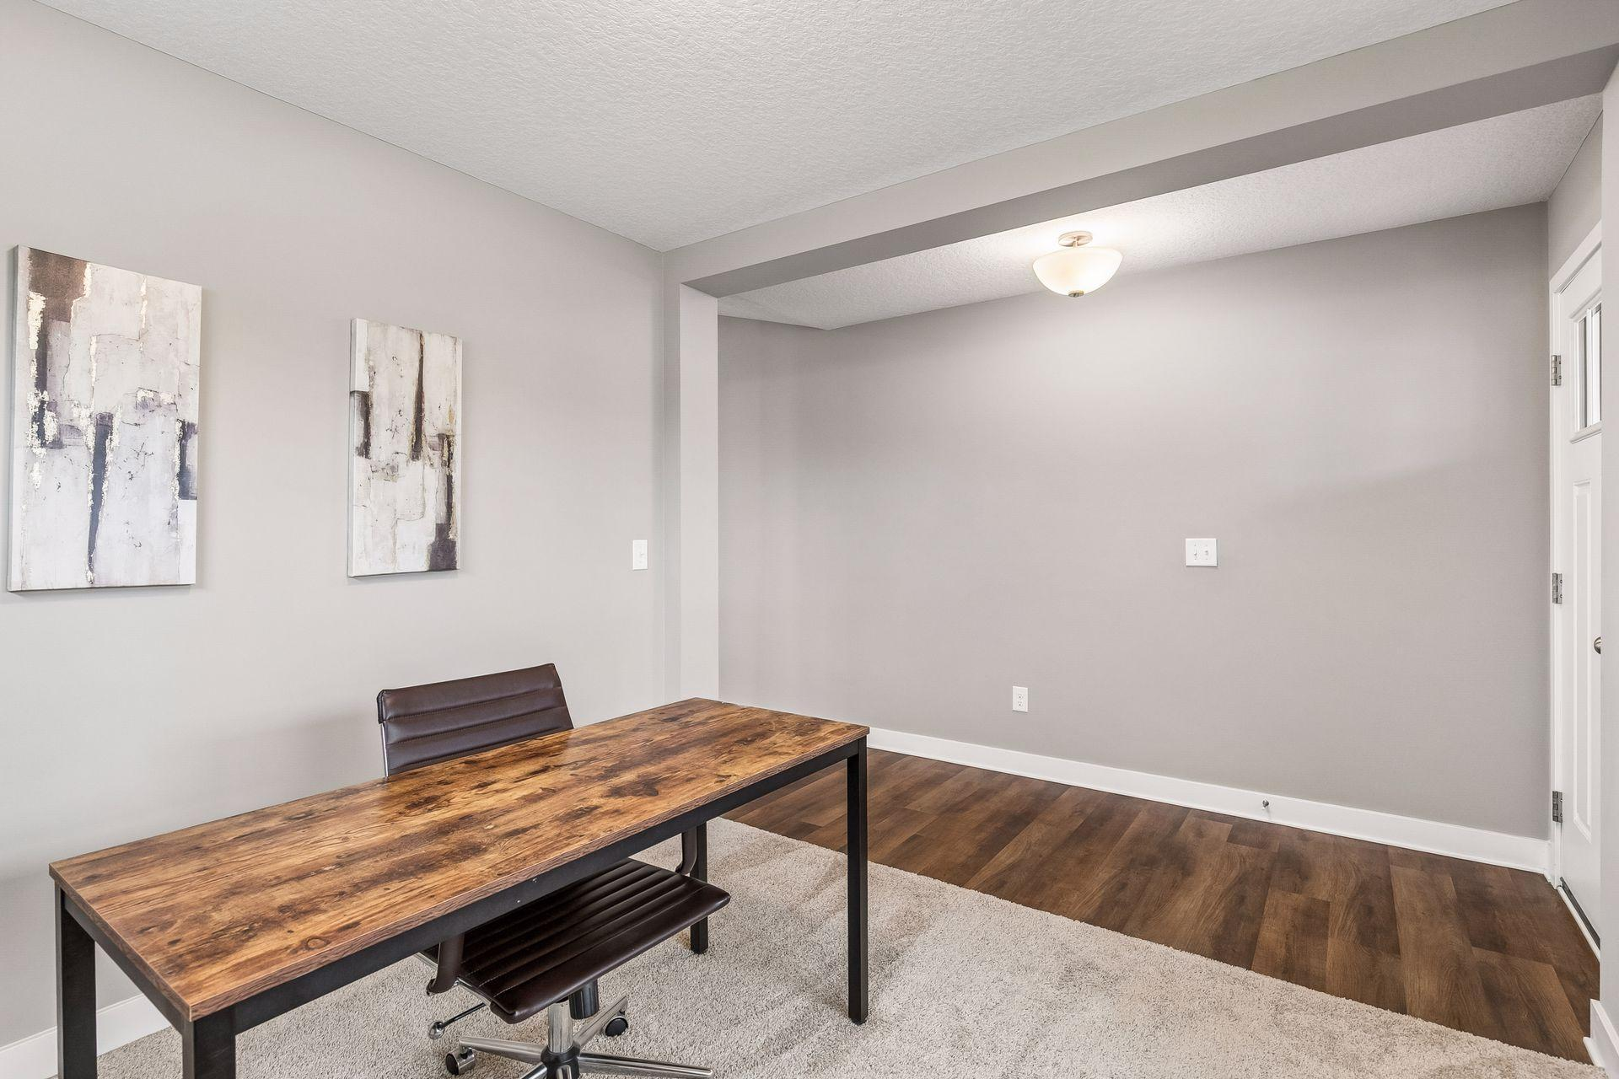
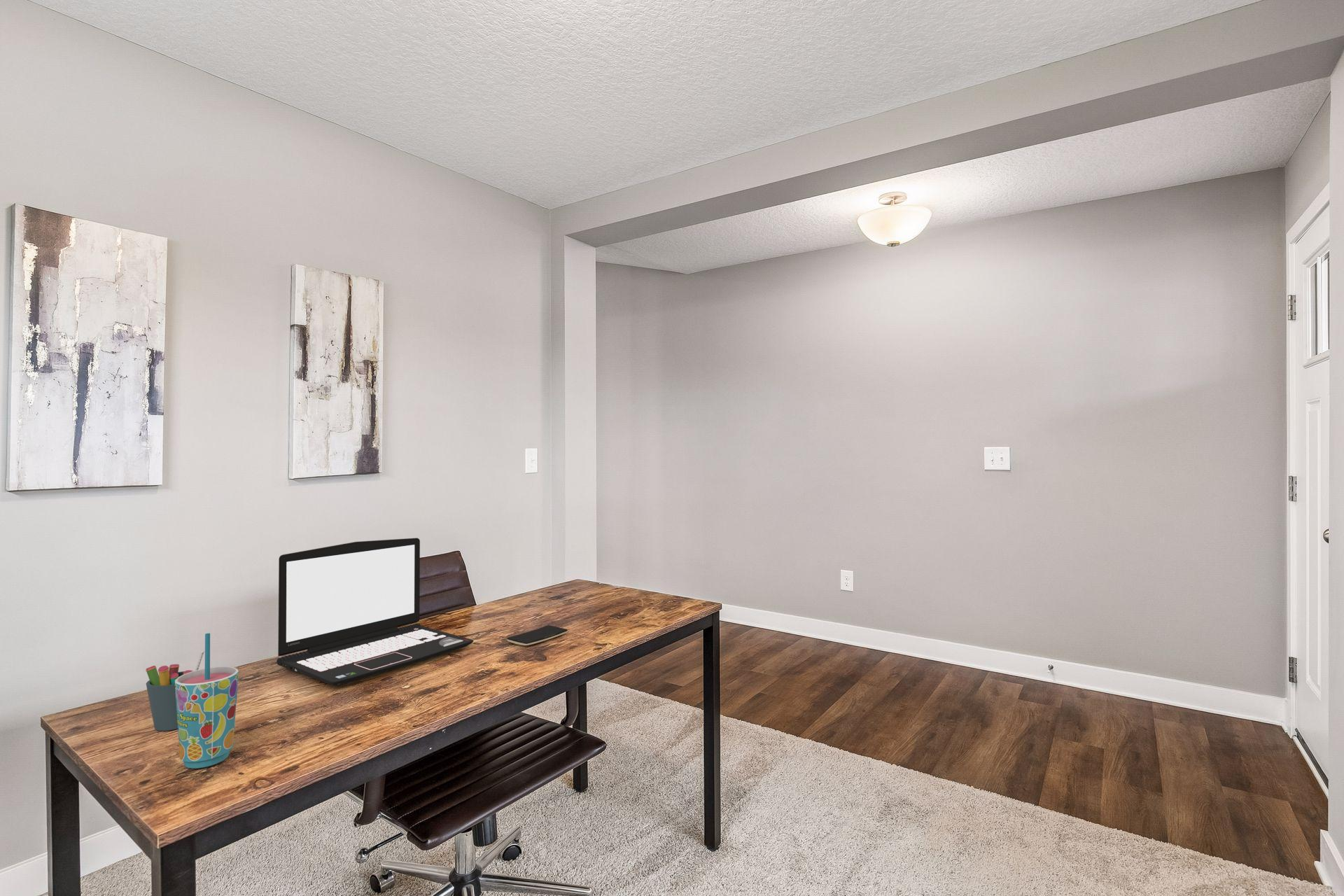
+ laptop (382, 601)
+ smartphone (538, 636)
+ pen holder (174, 689)
+ cup (207, 696)
